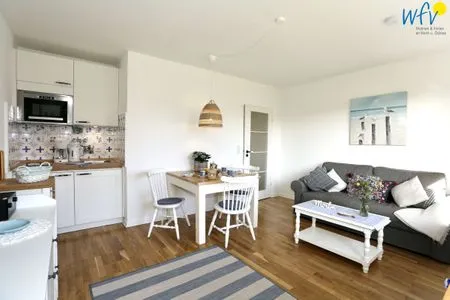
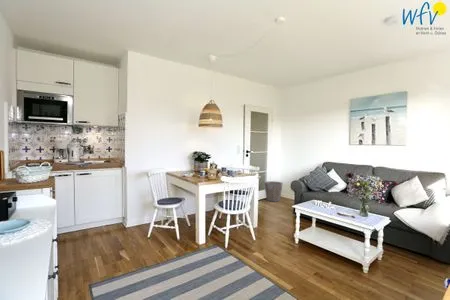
+ waste bin (273, 191)
